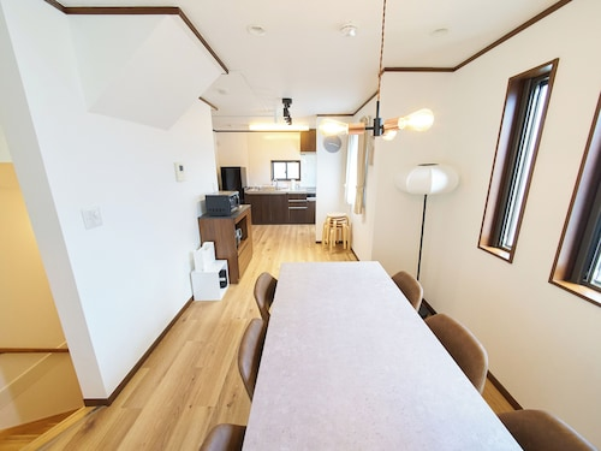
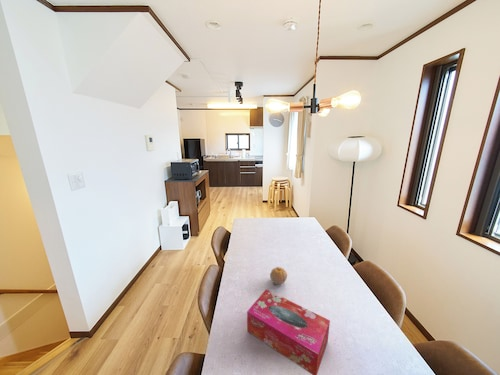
+ fruit (278, 275)
+ tissue box (286, 325)
